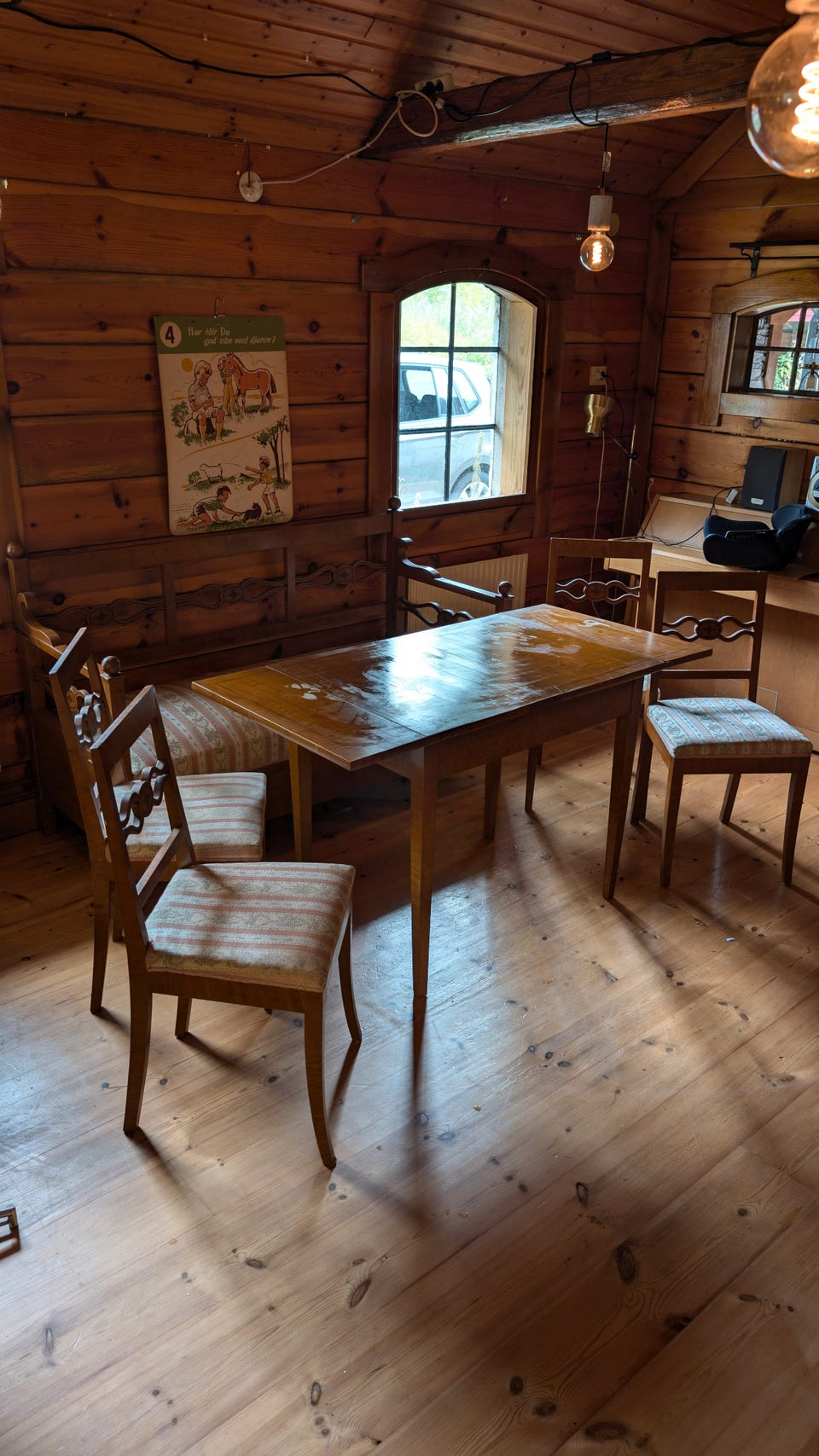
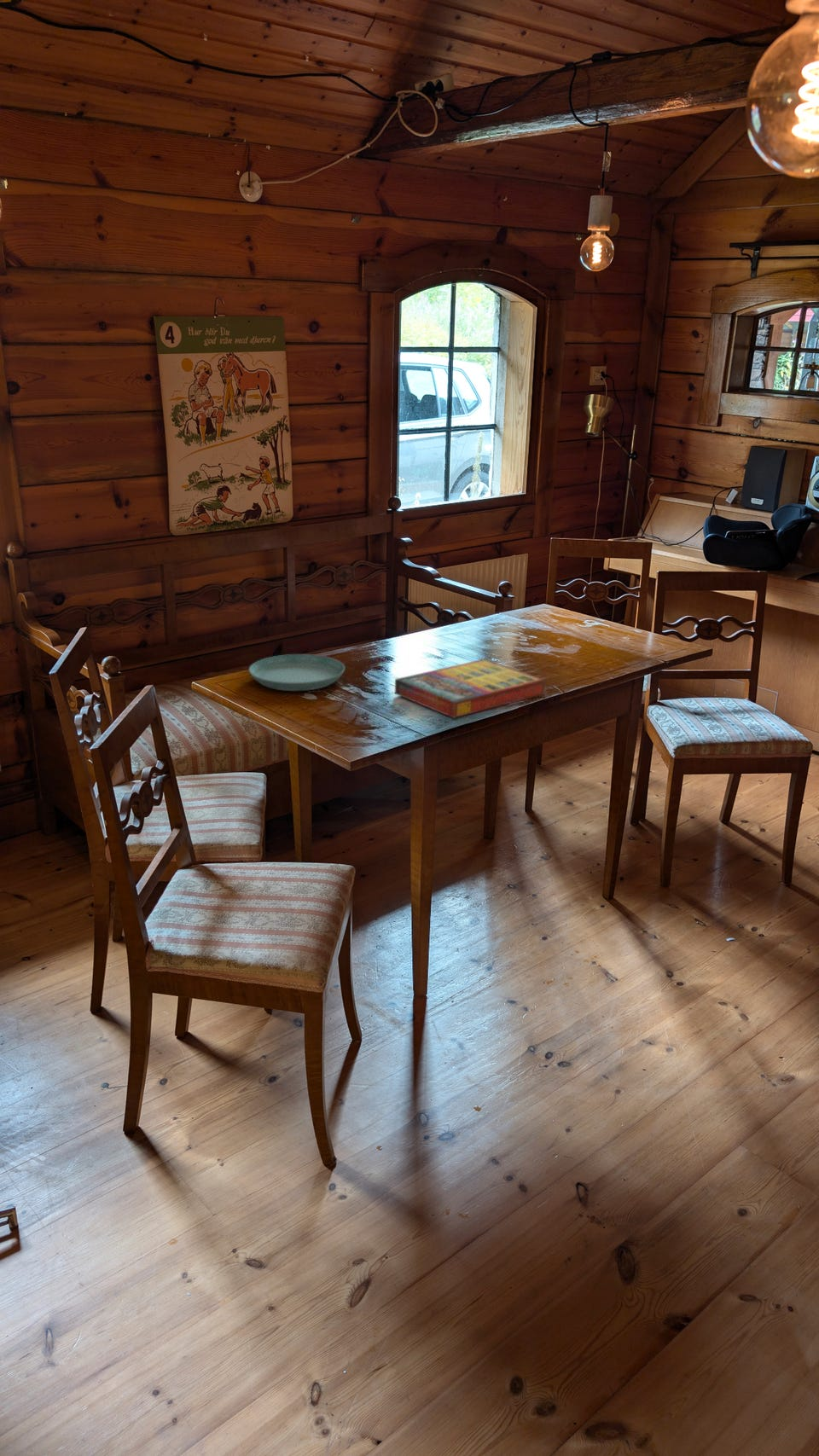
+ saucer (297, 673)
+ game compilation box (469, 687)
